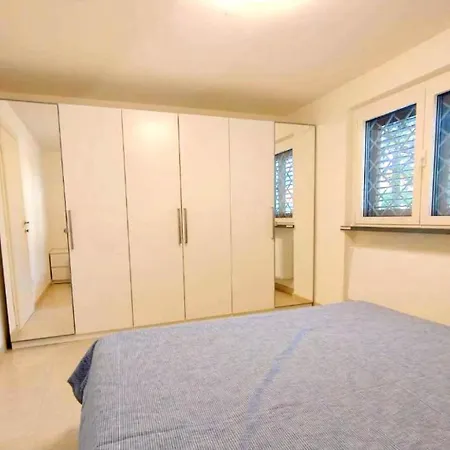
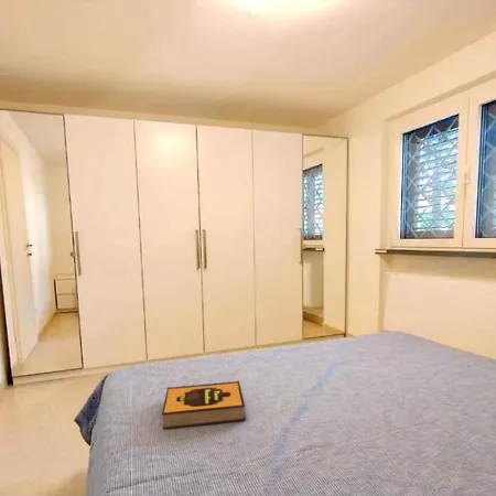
+ hardback book (204, 400)
